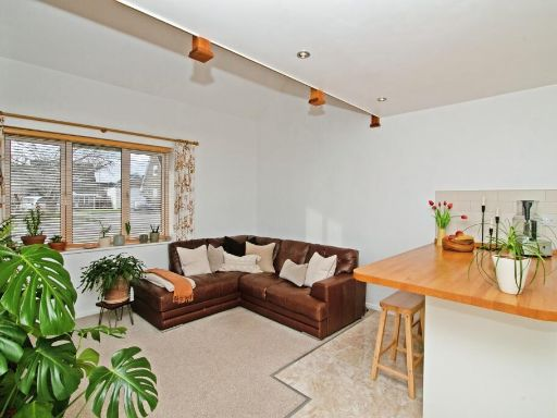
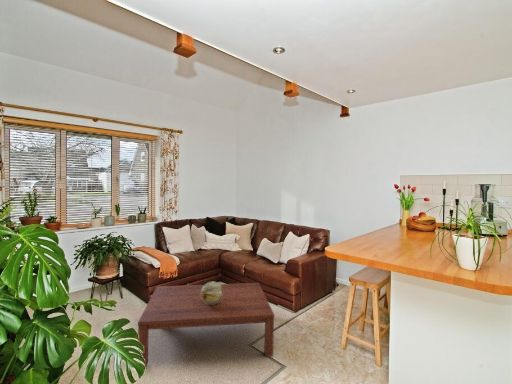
+ decorative sphere (211, 292)
+ coffee table (208, 318)
